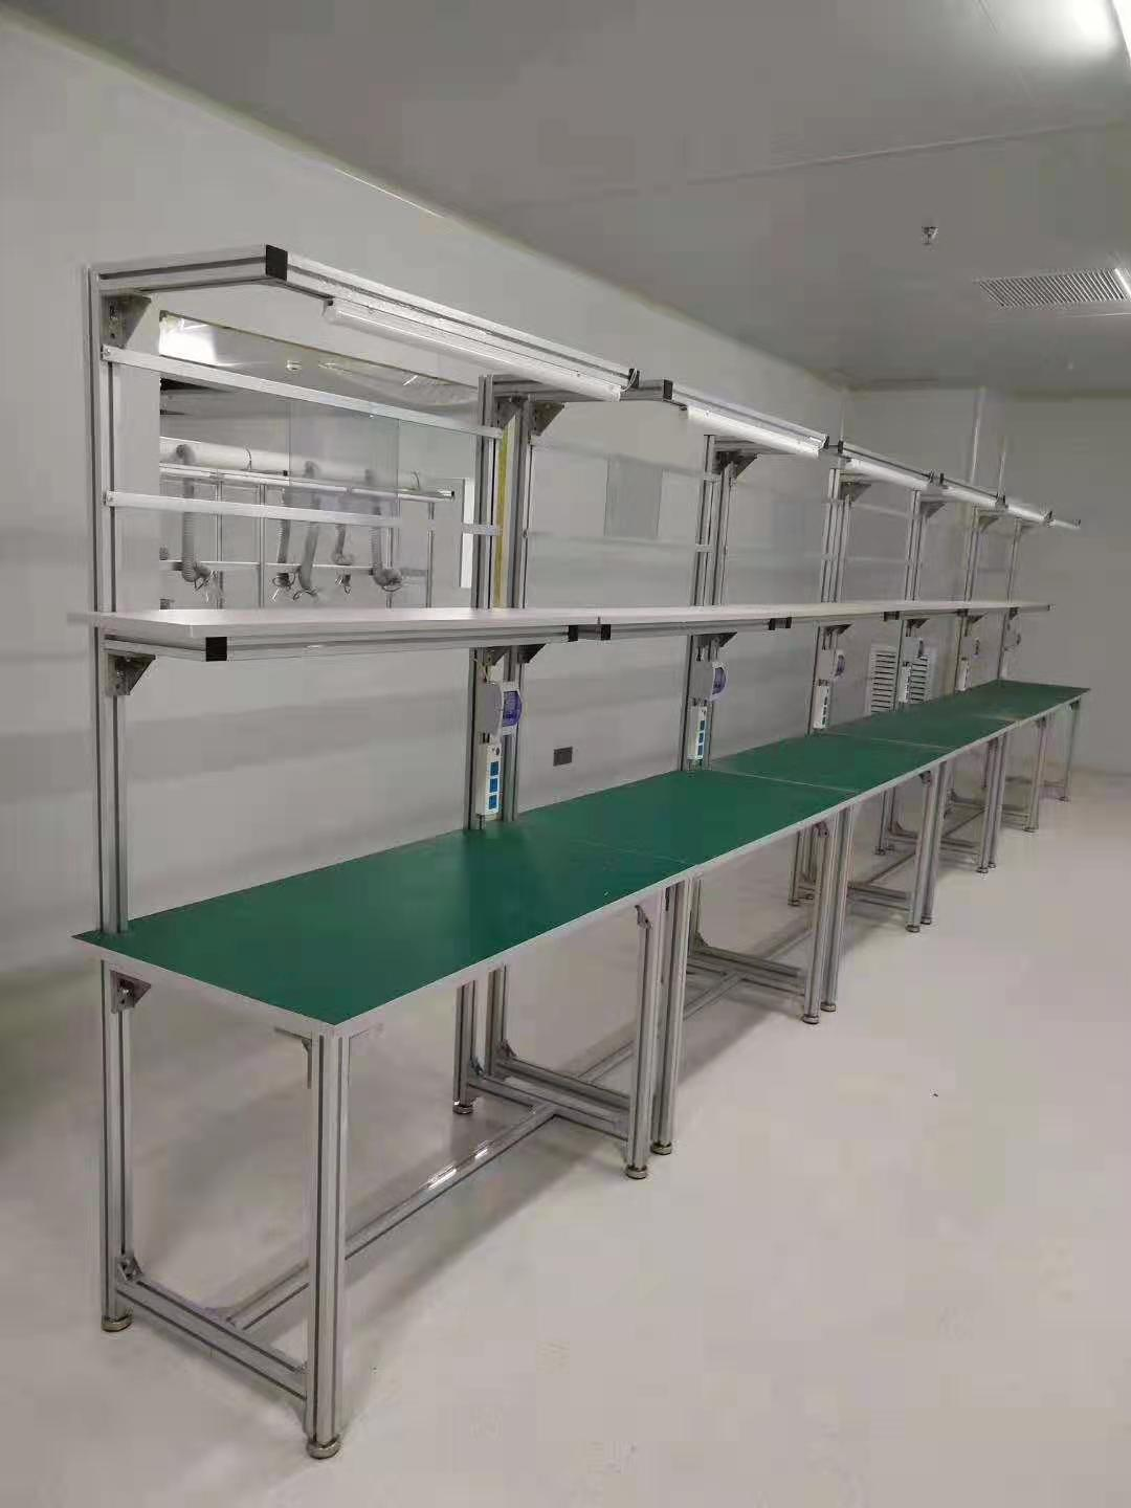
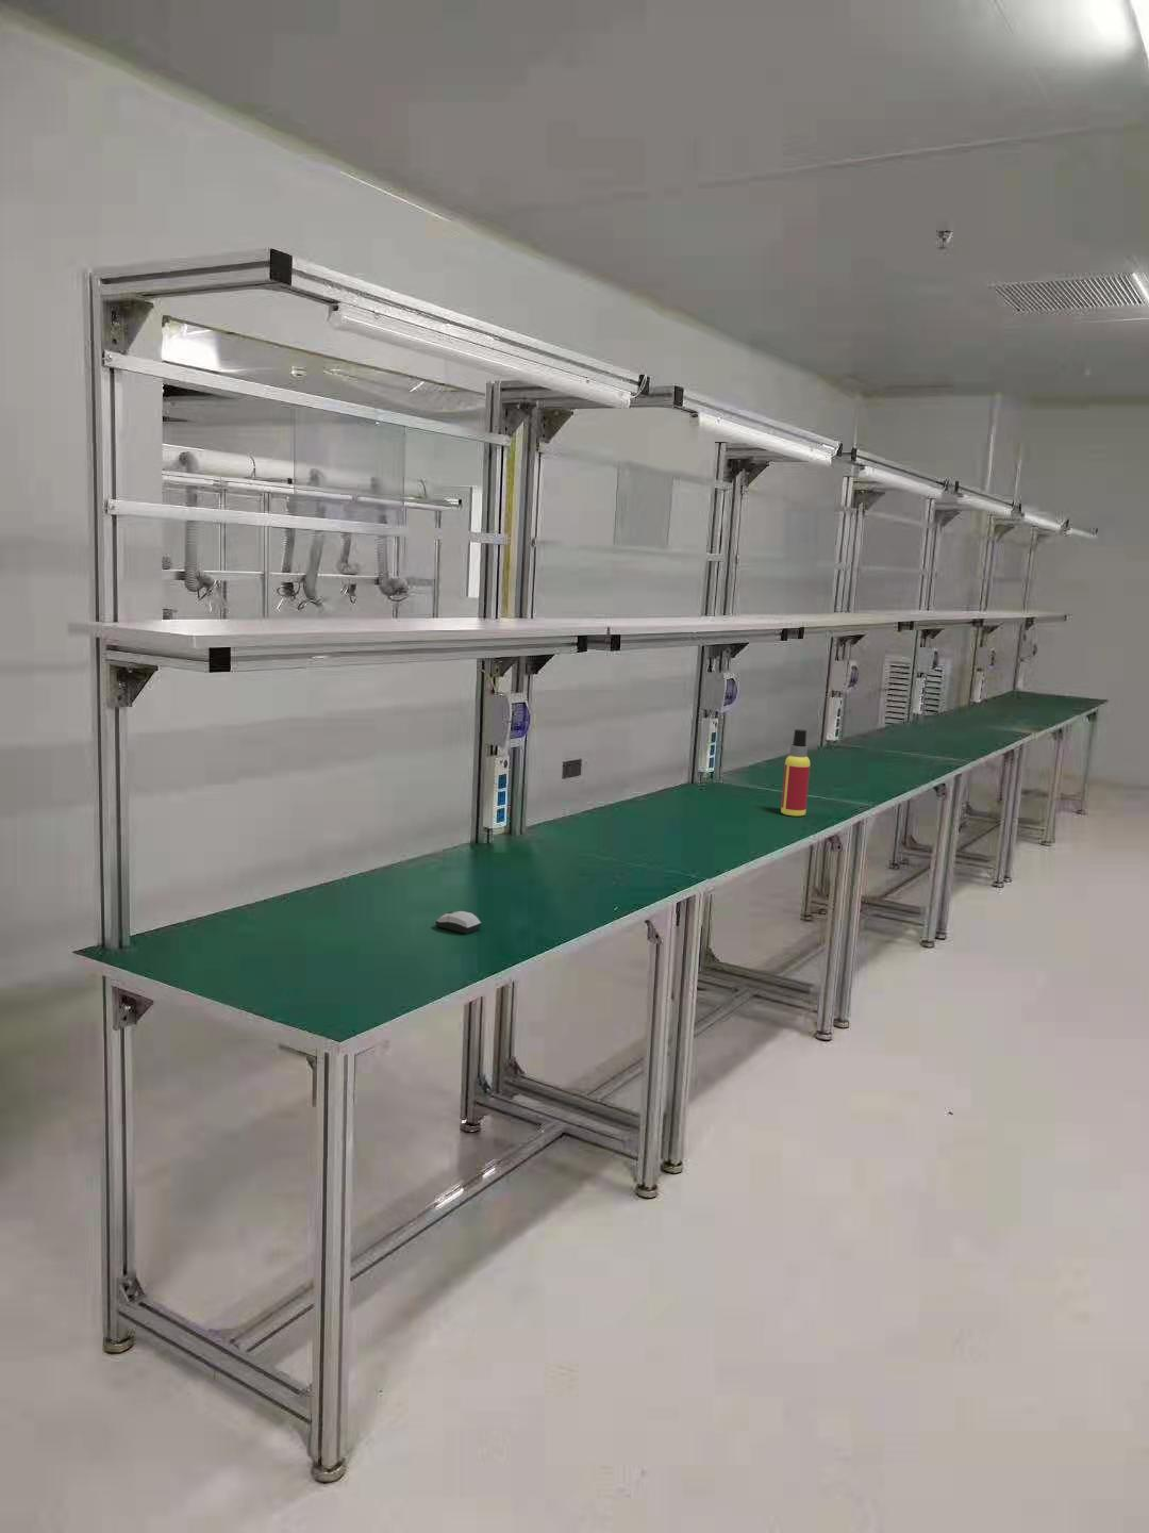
+ spray bottle (797, 771)
+ computer mouse (457, 920)
